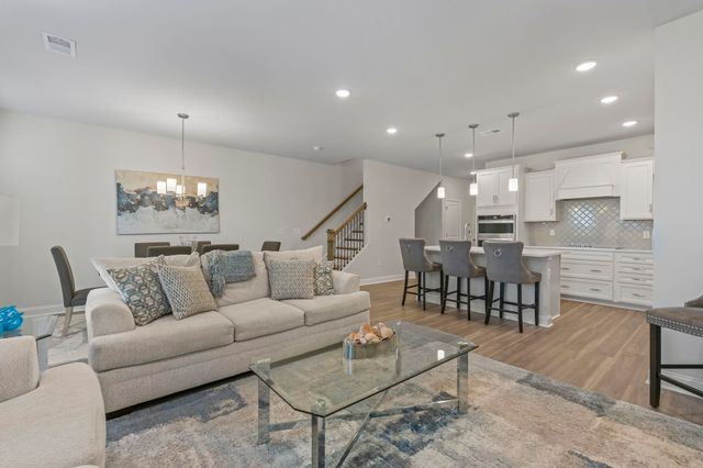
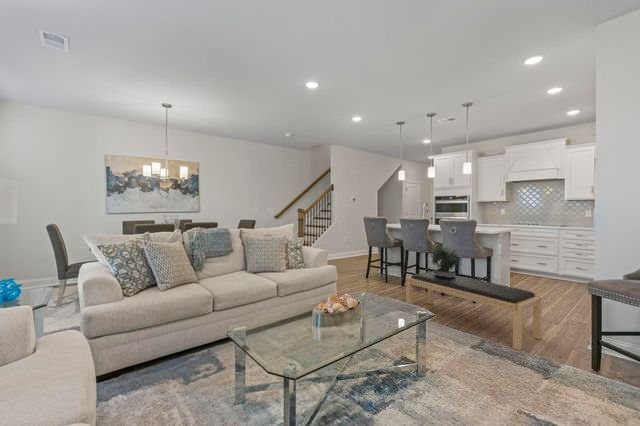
+ bench (465, 298)
+ potted plant (443, 260)
